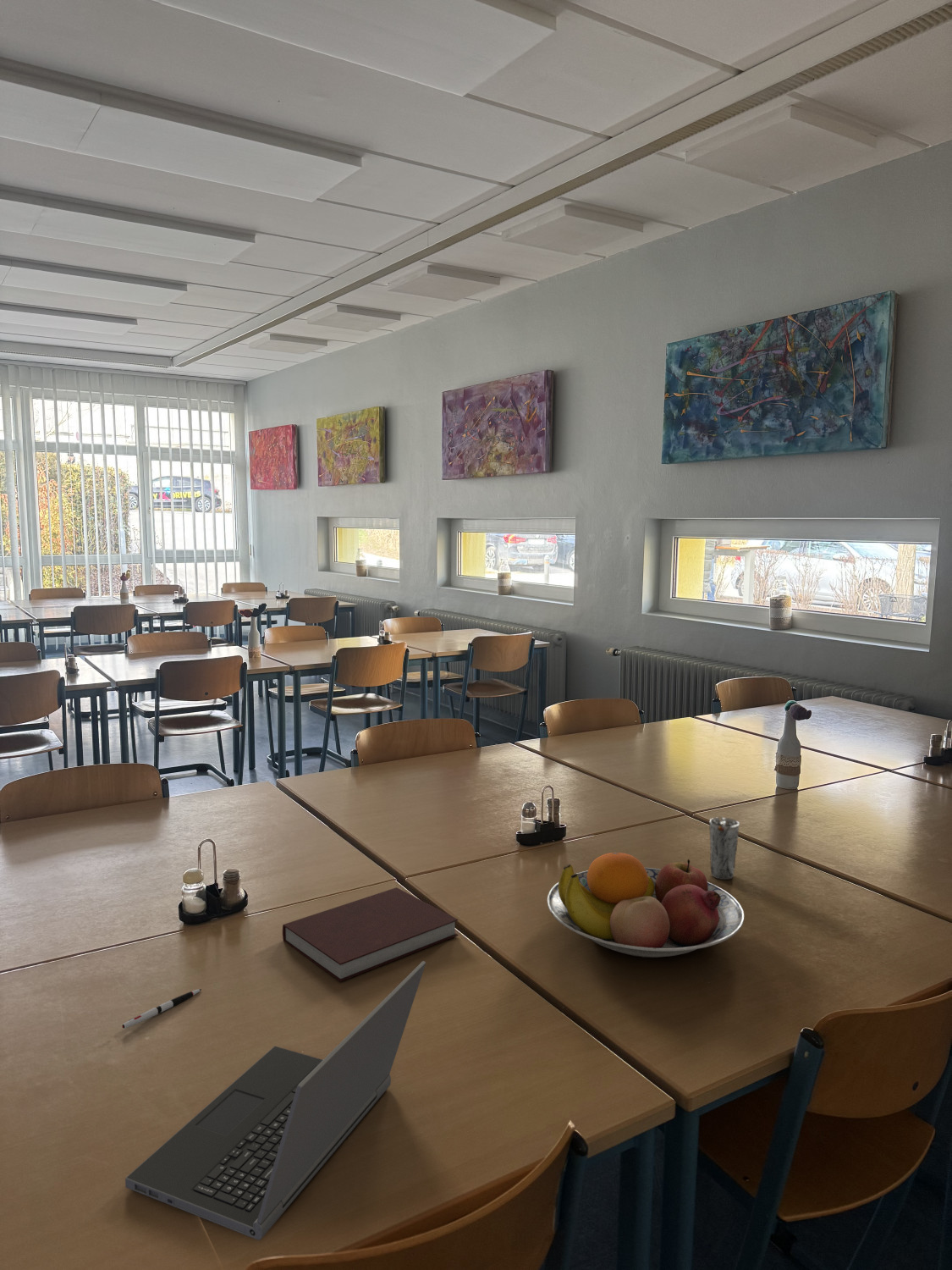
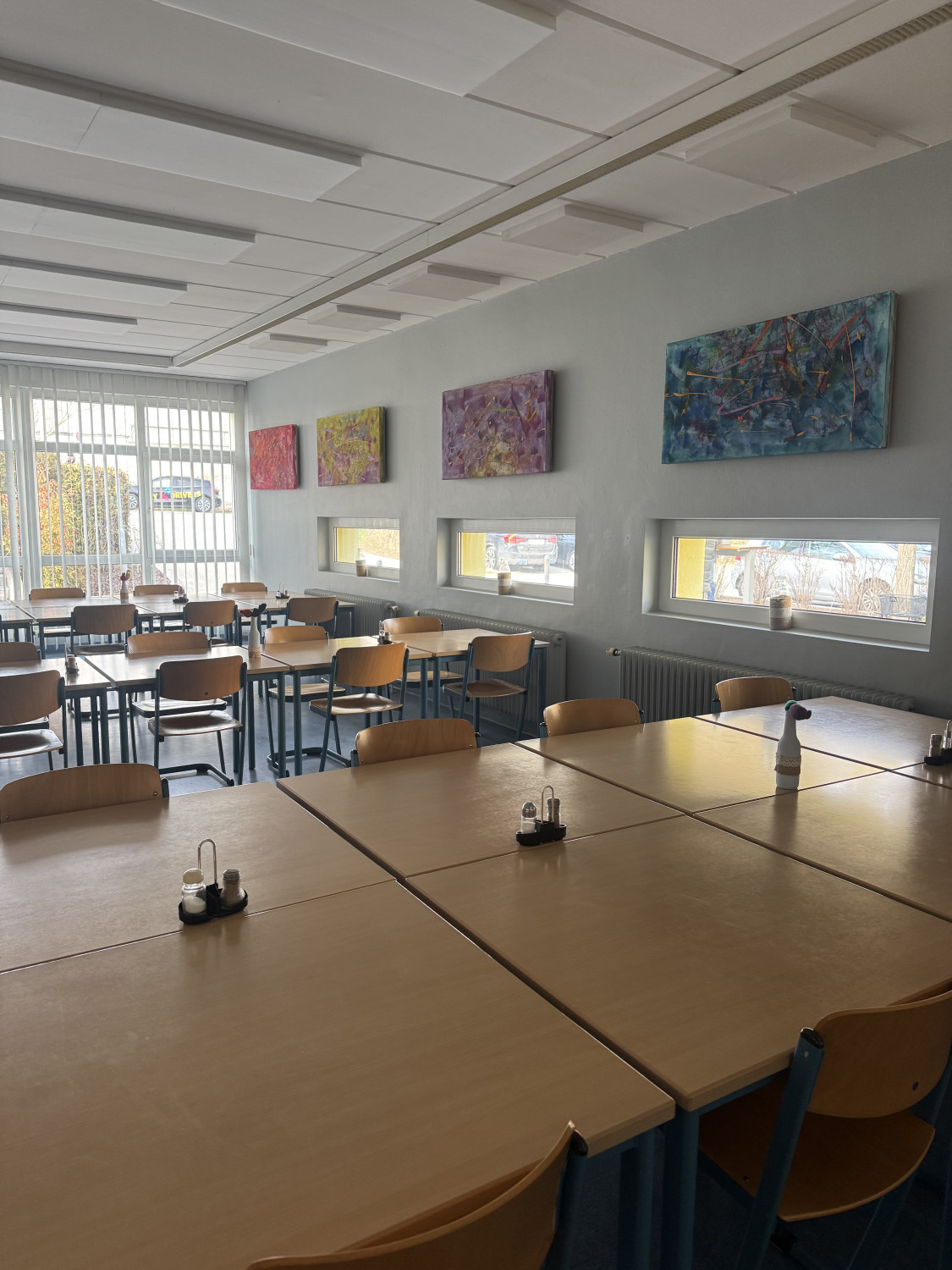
- fruit bowl (643, 896)
- laptop computer (285, 1067)
- notebook (371, 930)
- pen (163, 1007)
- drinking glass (723, 848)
